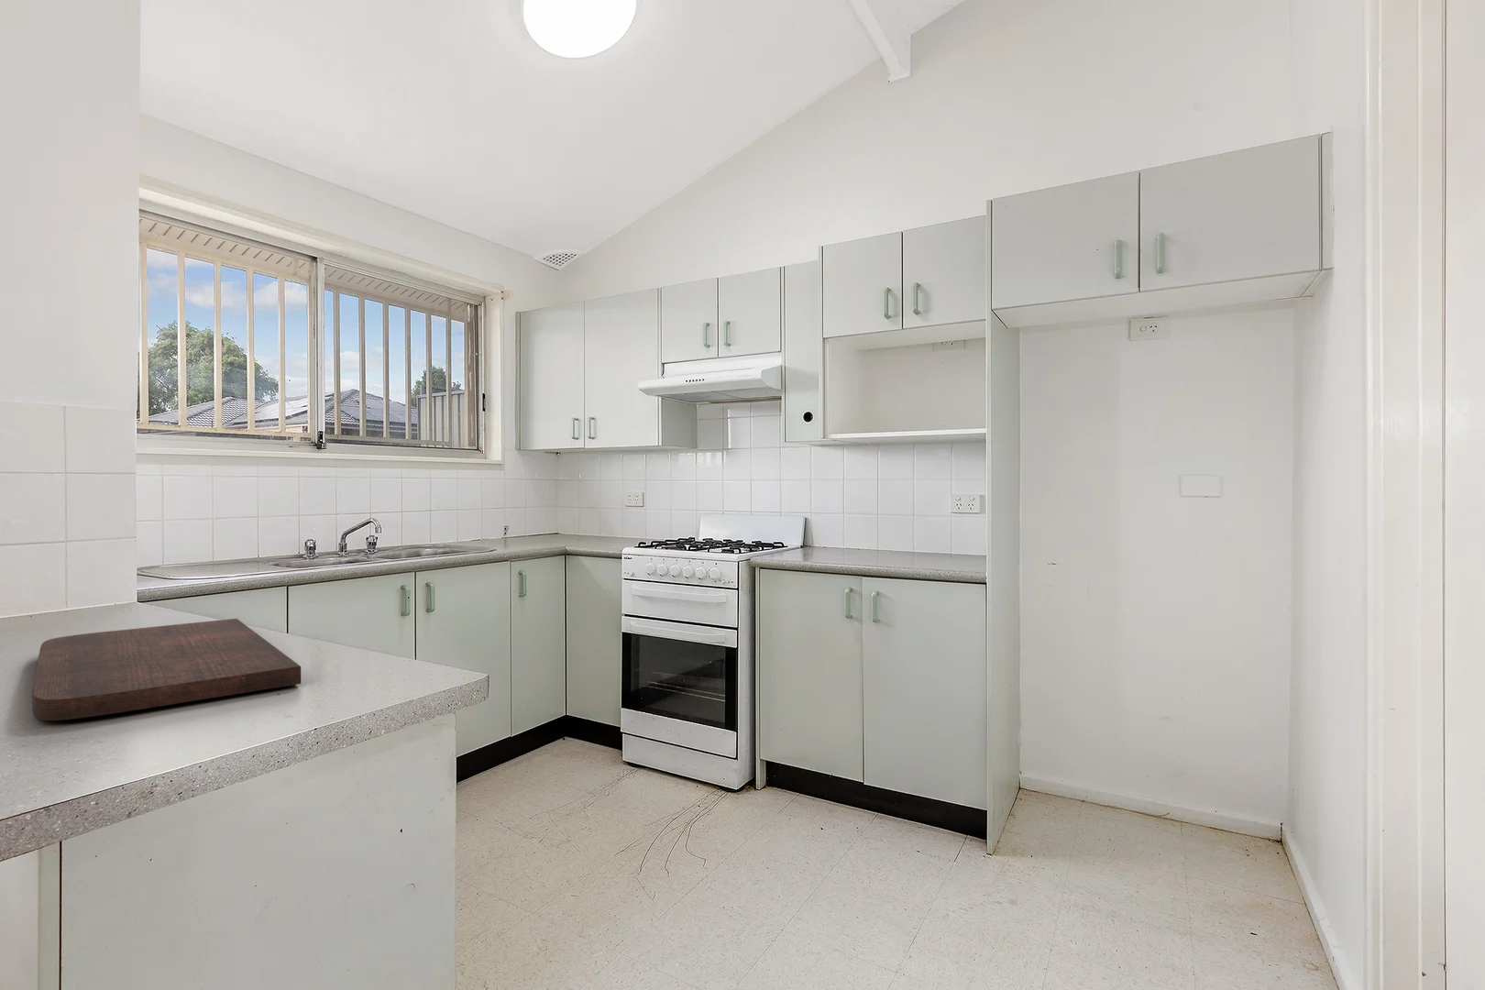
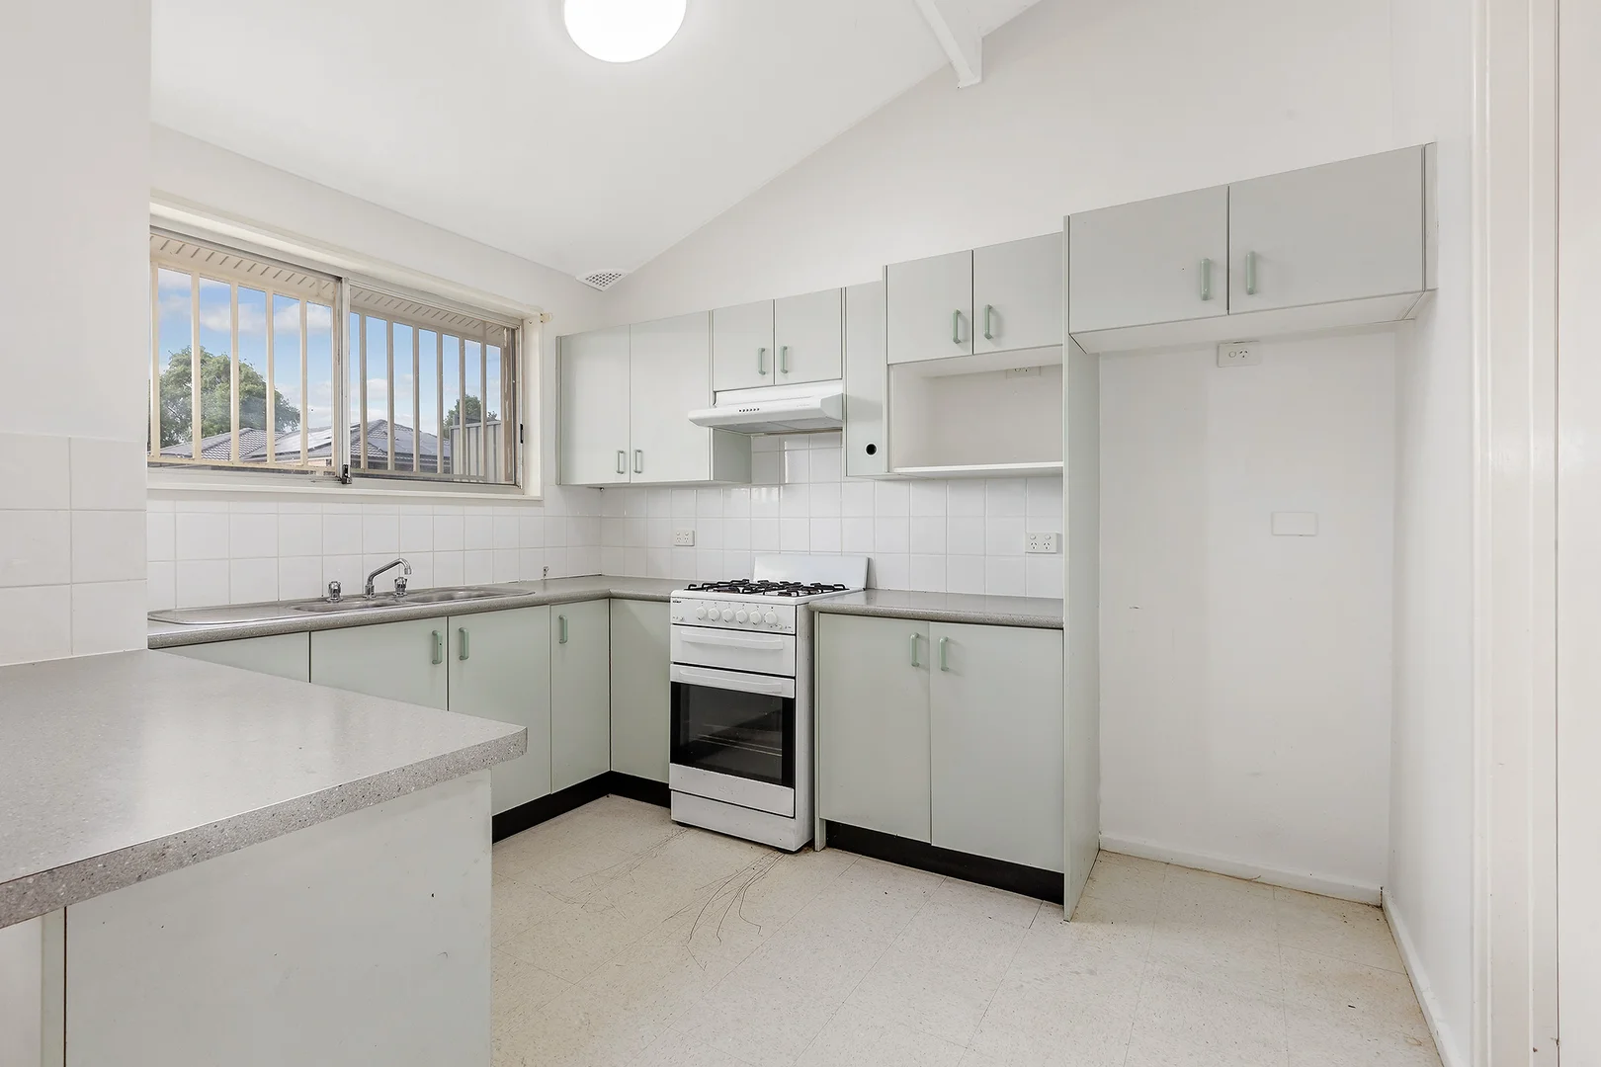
- cutting board (159, 659)
